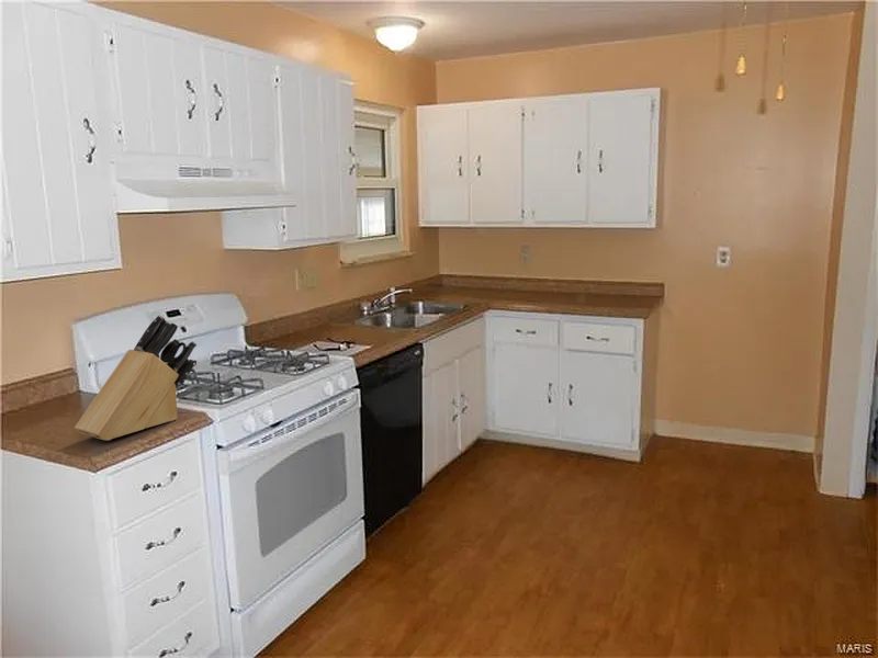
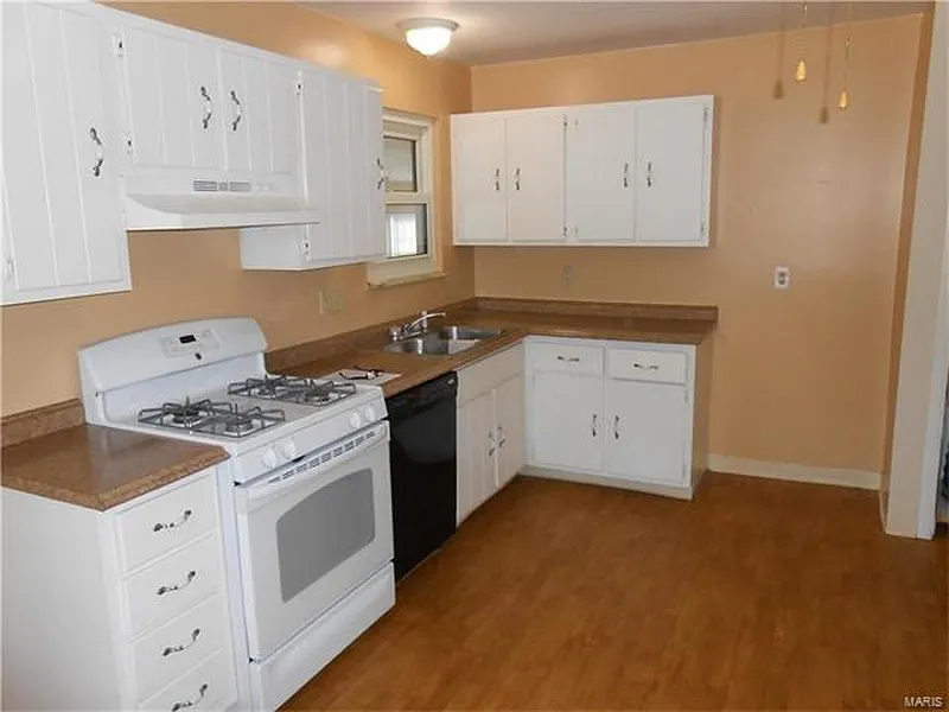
- knife block (138, 373)
